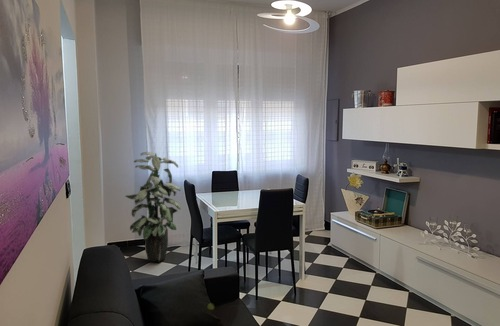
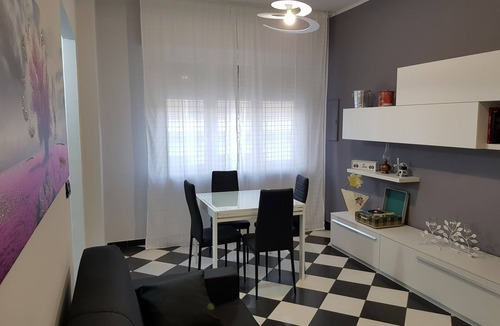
- indoor plant (153, 205)
